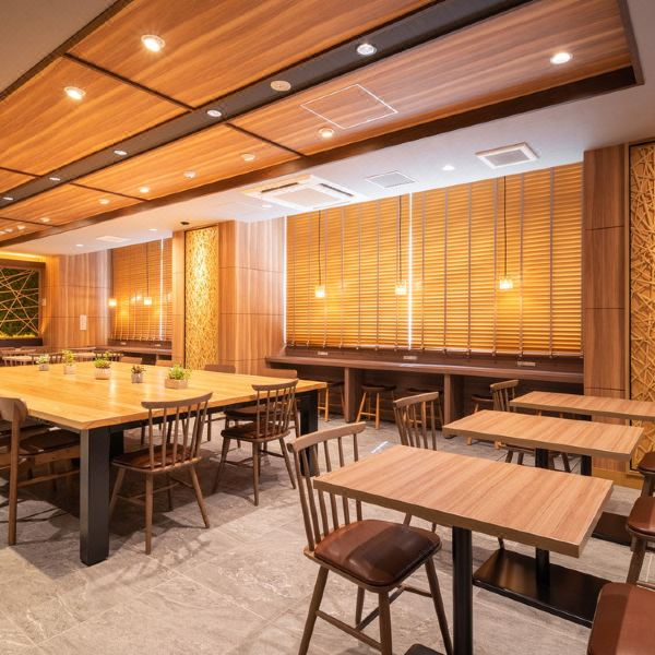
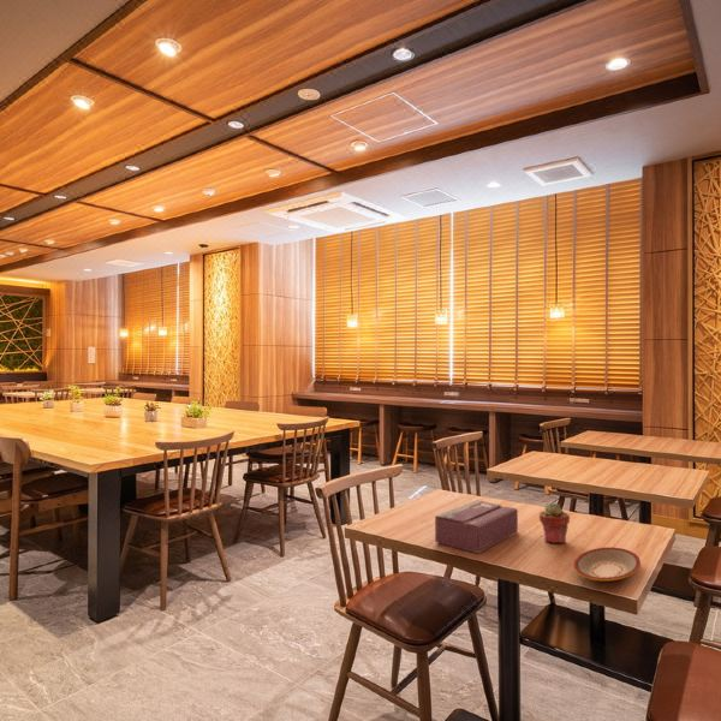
+ plate (607, 566)
+ tissue box (477, 524)
+ potted succulent (554, 522)
